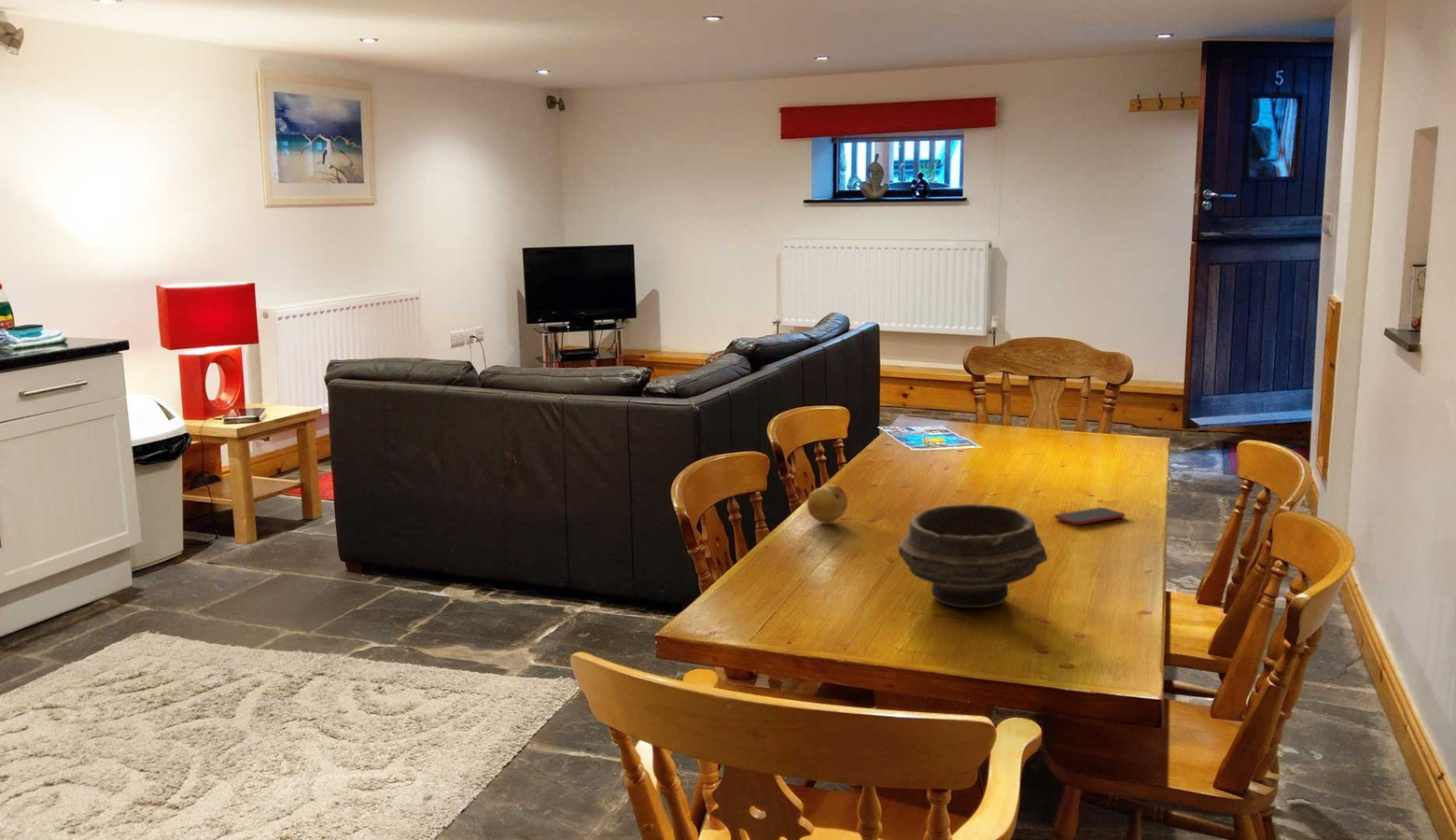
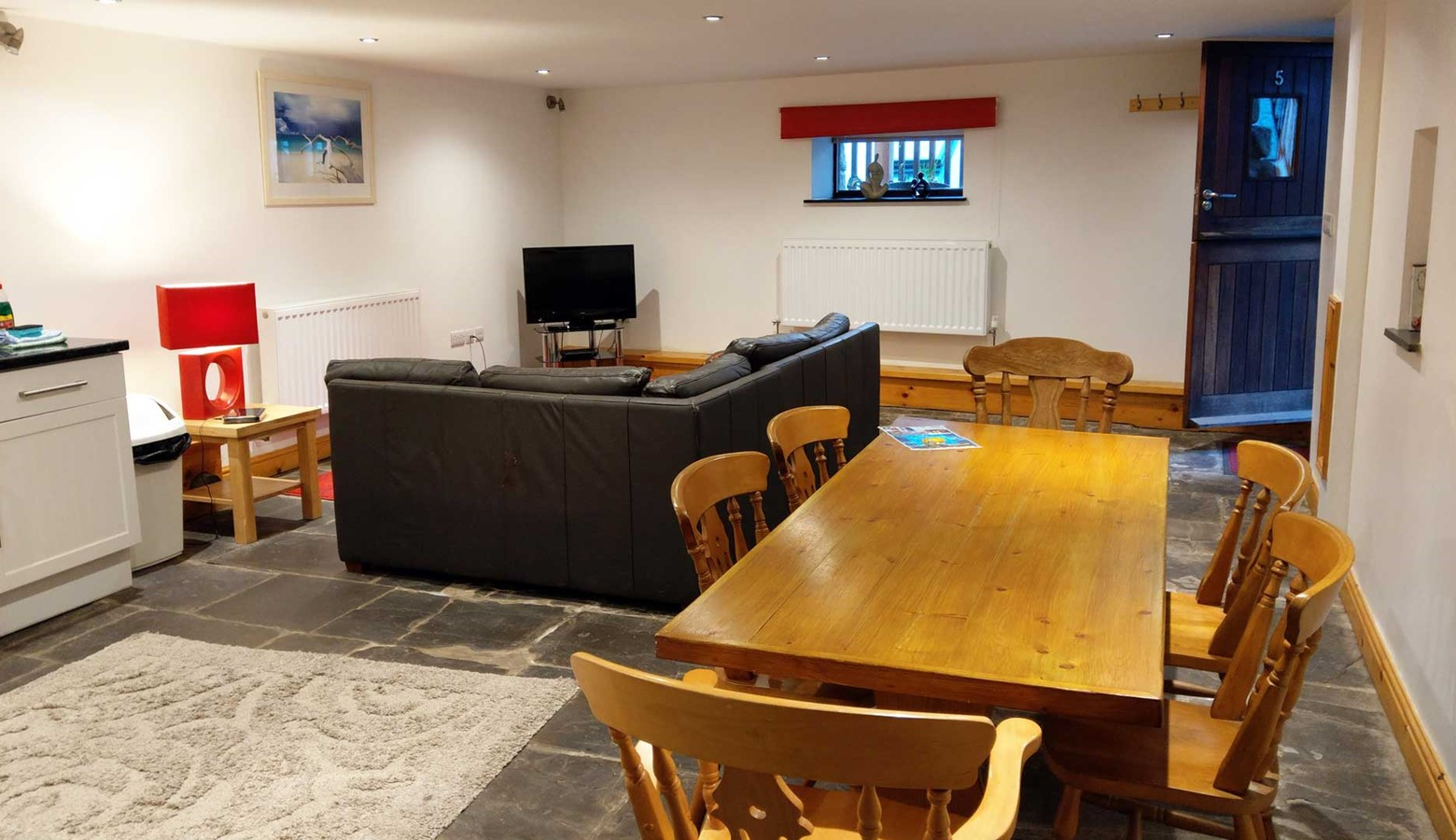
- fruit (827, 503)
- bowl (971, 556)
- smartphone (1089, 516)
